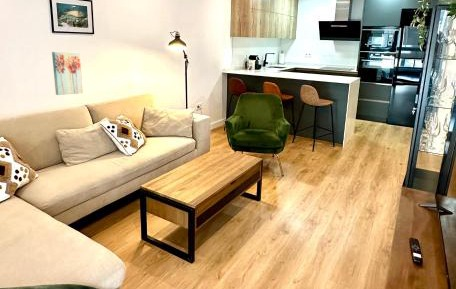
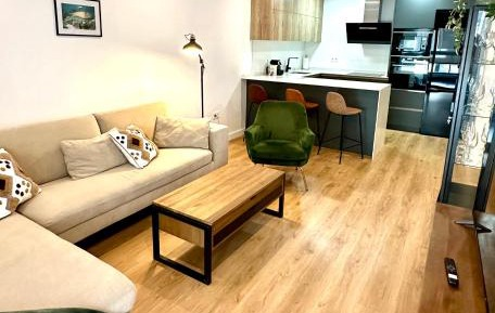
- wall art (68, 73)
